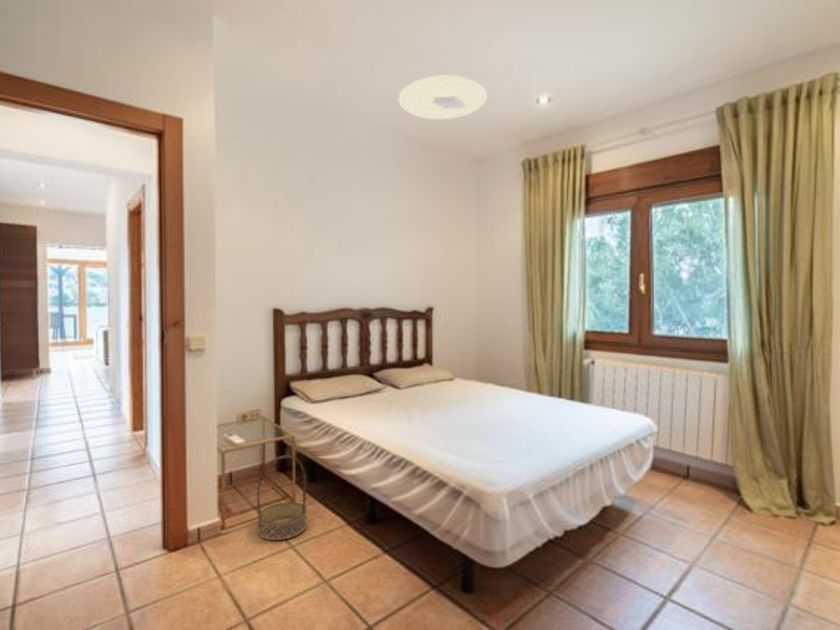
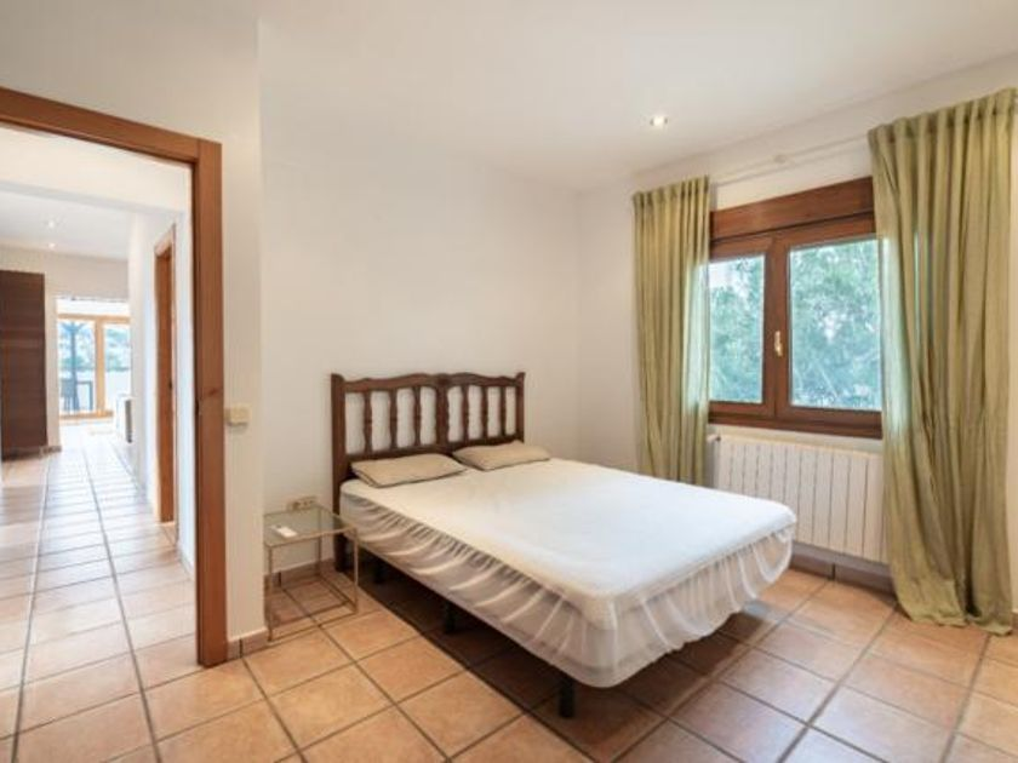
- ceiling light (442, 95)
- basket (285, 502)
